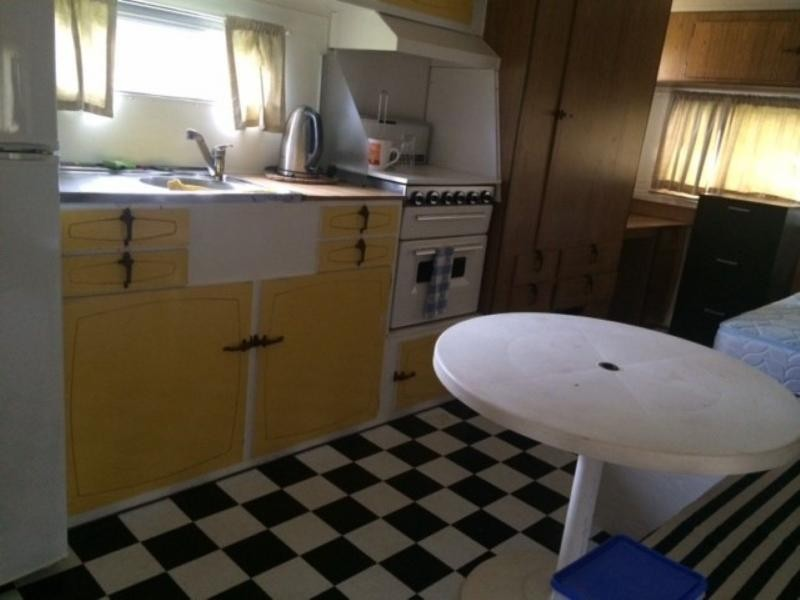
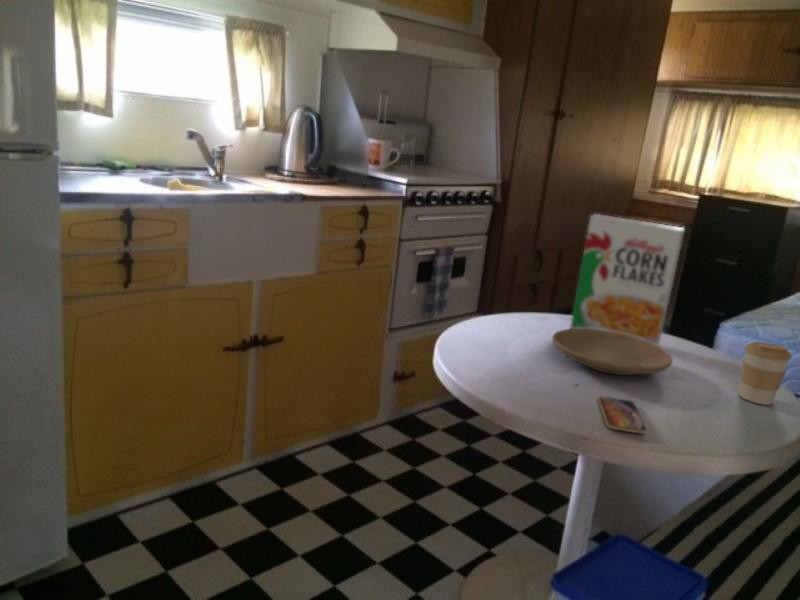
+ smartphone (621, 414)
+ coffee cup (762, 371)
+ plate (609, 355)
+ cereal box (625, 280)
